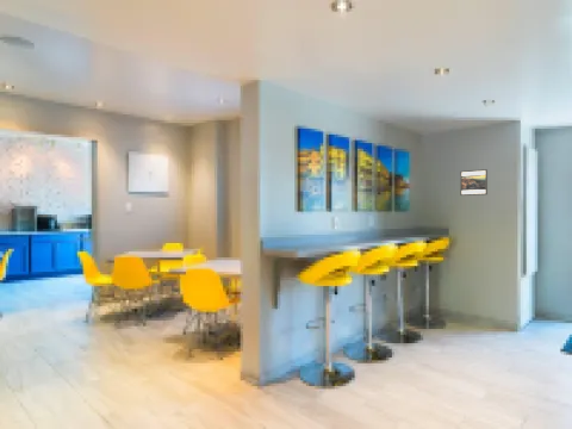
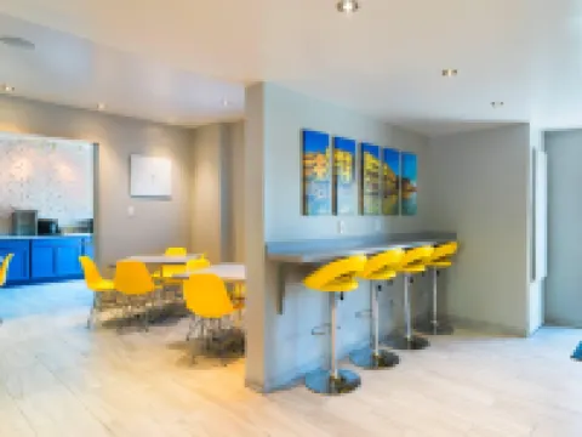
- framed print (473, 182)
